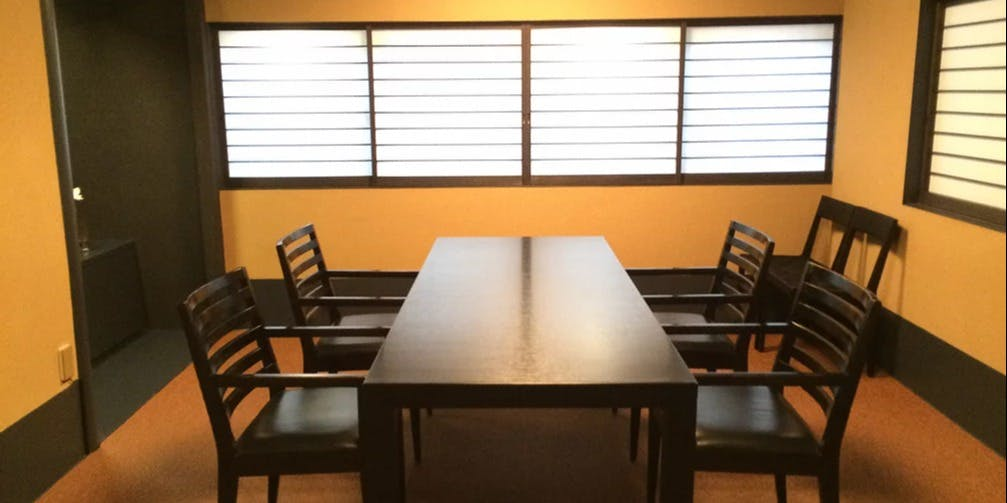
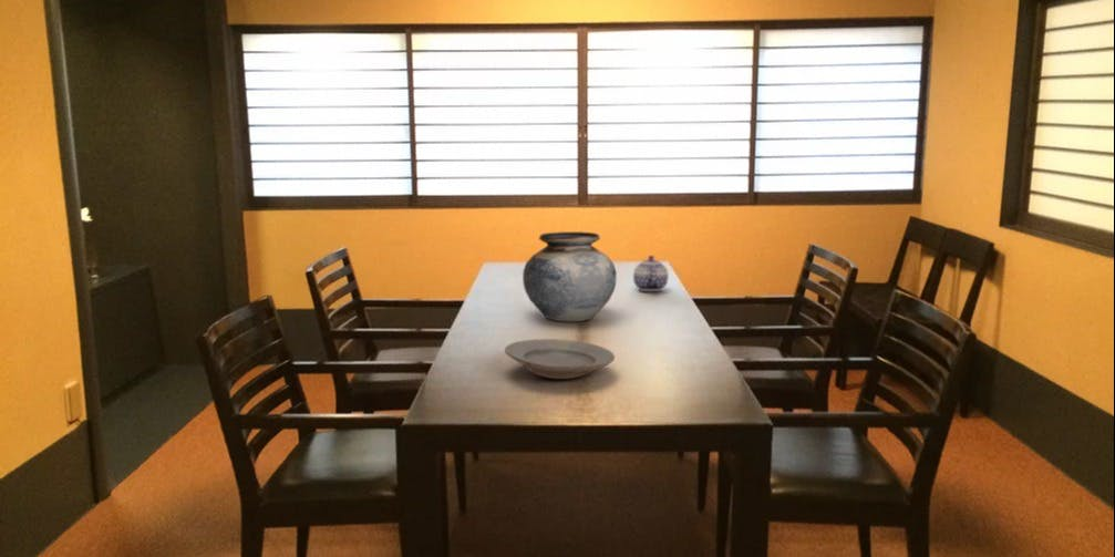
+ teapot (650, 272)
+ plate (559, 361)
+ vase (569, 276)
